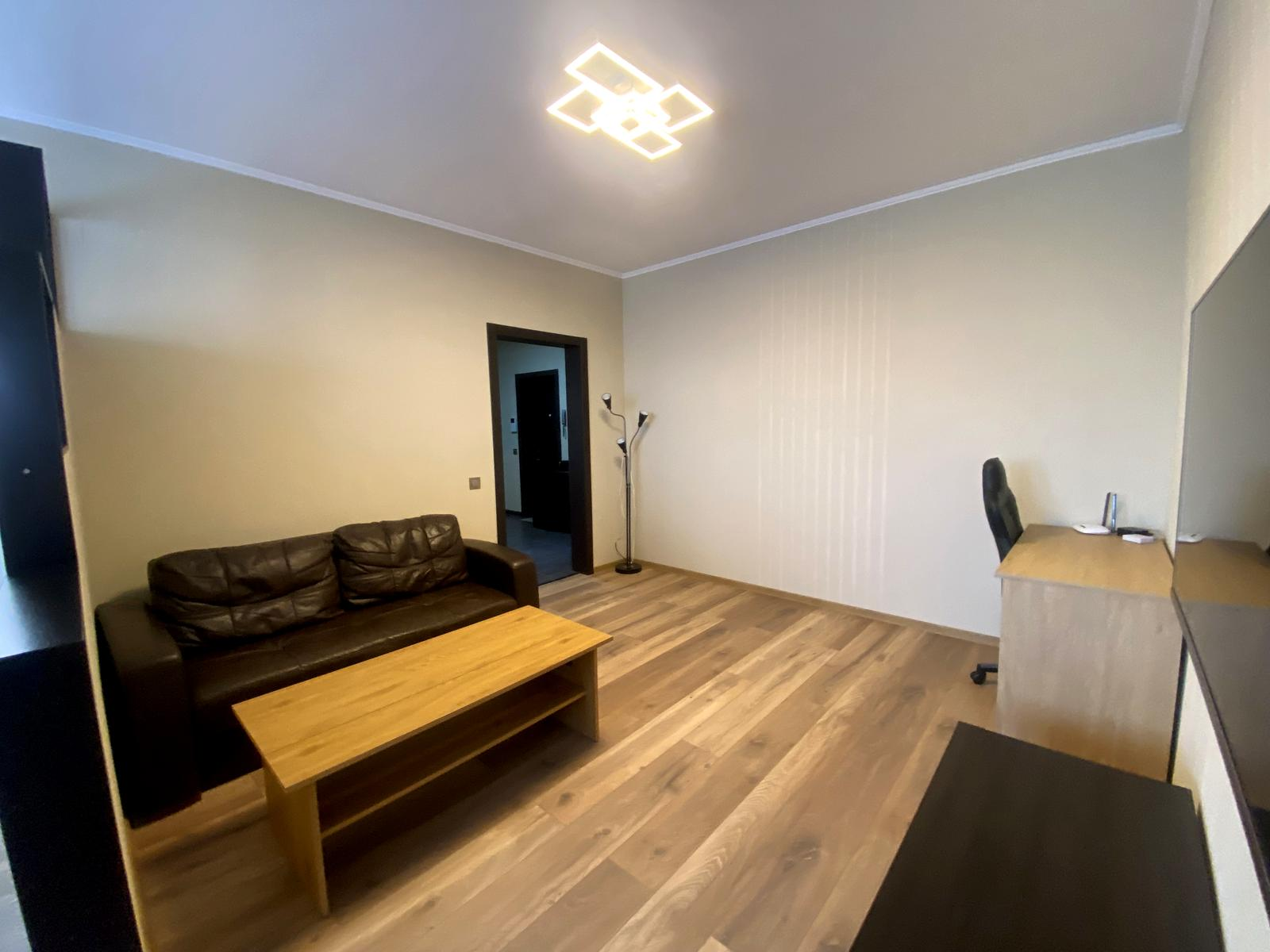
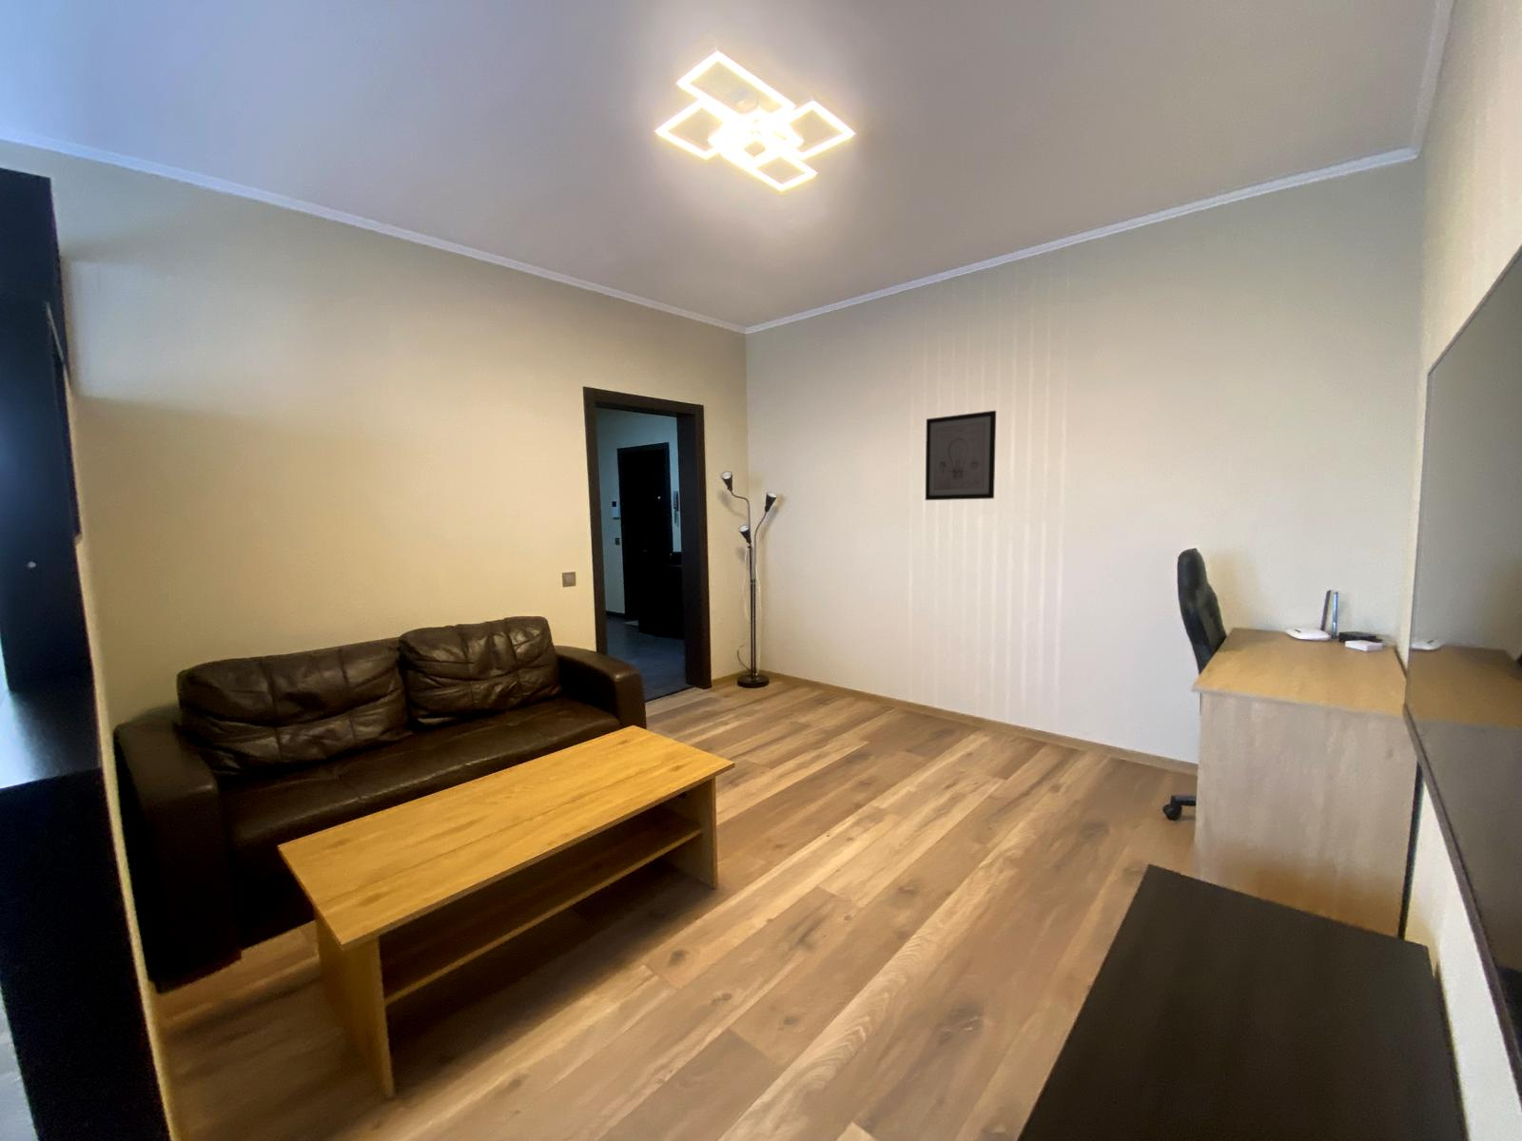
+ wall art (959, 458)
